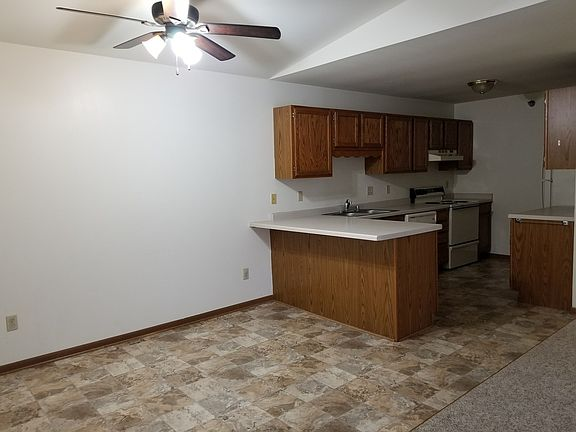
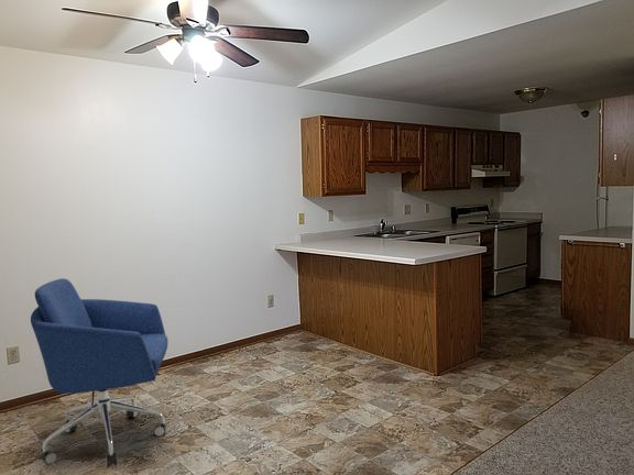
+ chair (106, 361)
